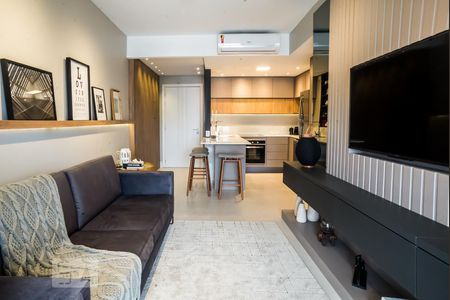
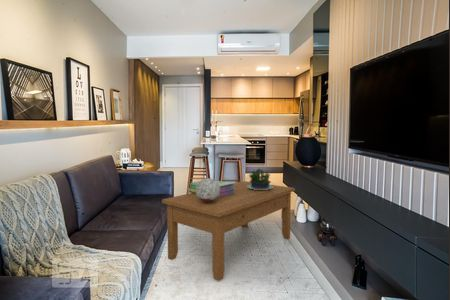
+ coffee table (234, 220)
+ potted plant (258, 178)
+ decorative sphere (208, 190)
+ stack of books (217, 182)
